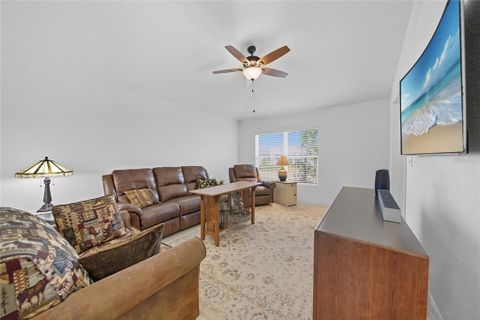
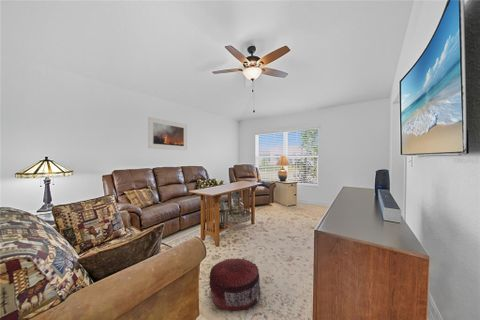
+ pouf (235, 280)
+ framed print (169, 135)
